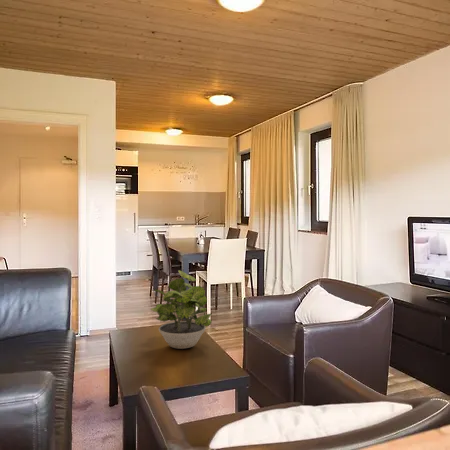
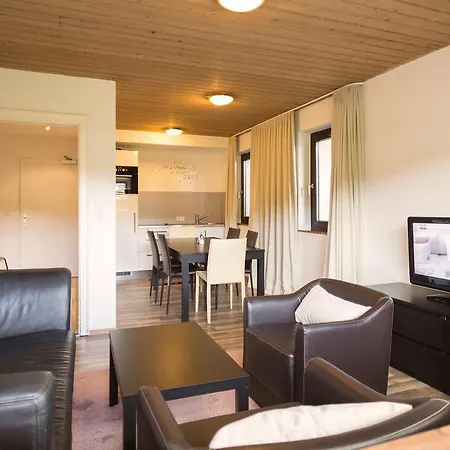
- potted plant (183, 308)
